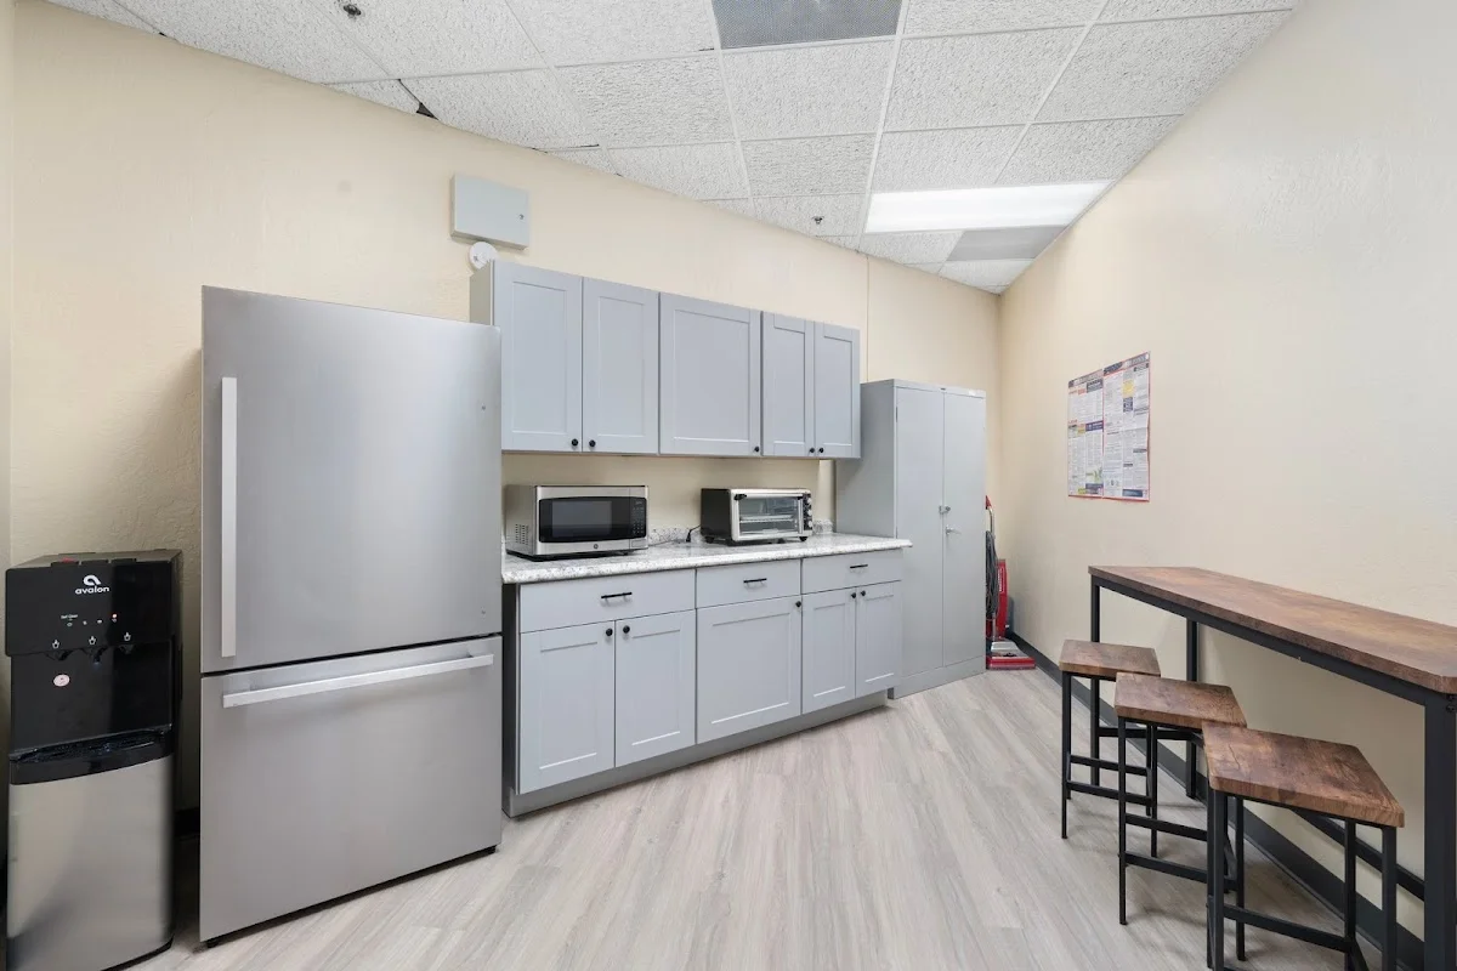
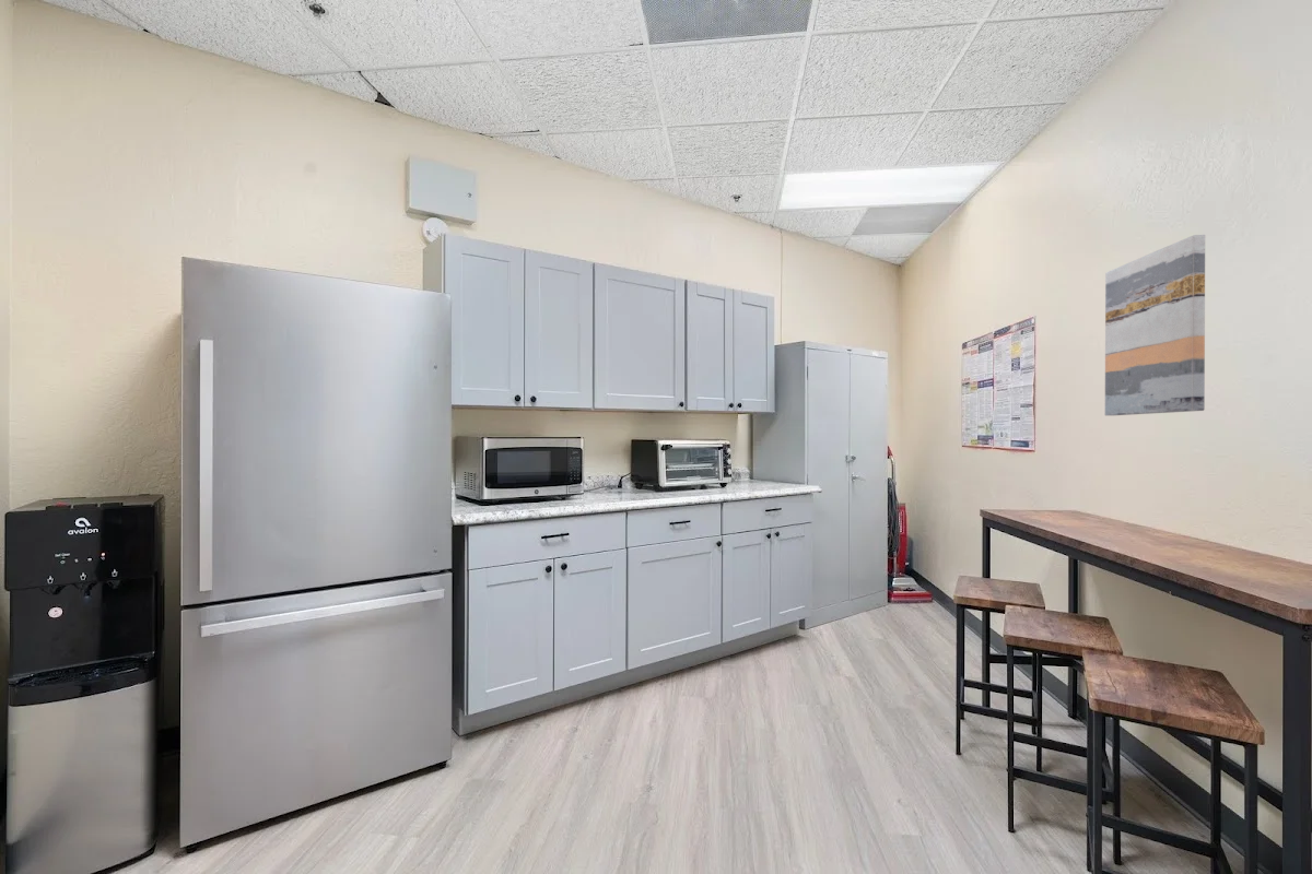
+ wall art (1149, 334)
